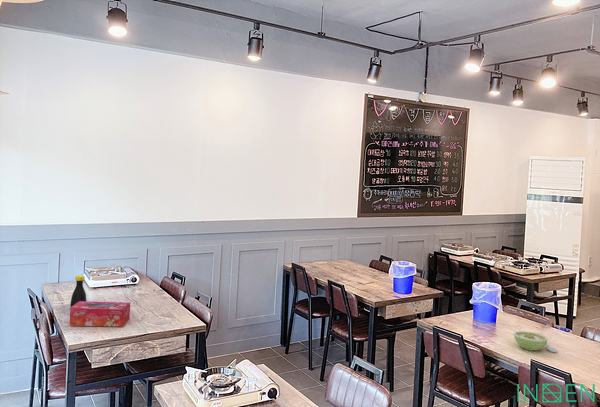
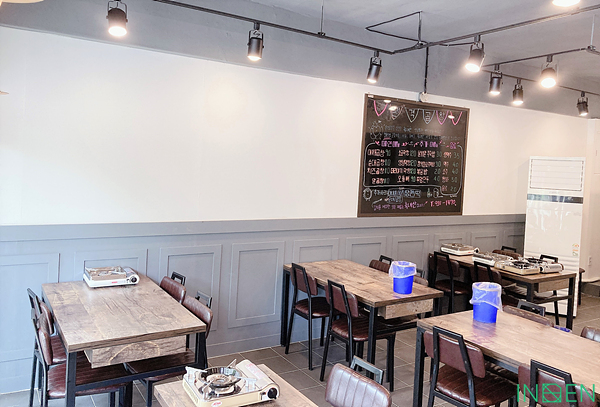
- frying pan (534, 341)
- tissue box (100, 313)
- bottle (79, 291)
